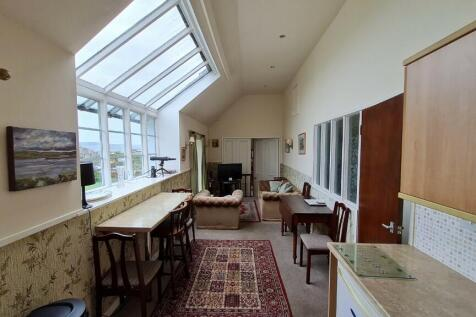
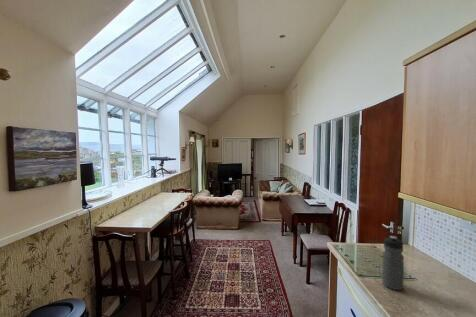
+ water bottle (392, 261)
